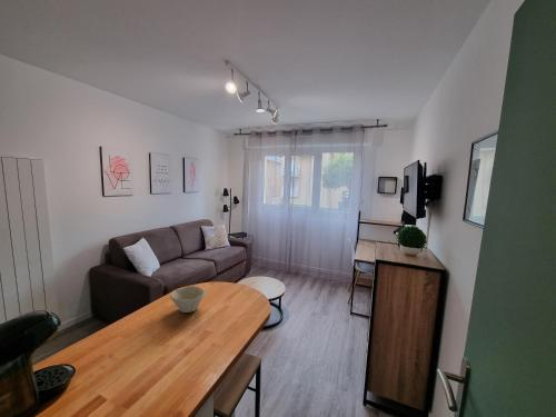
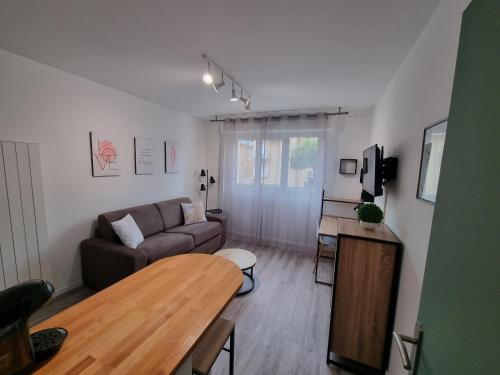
- bowl (188, 299)
